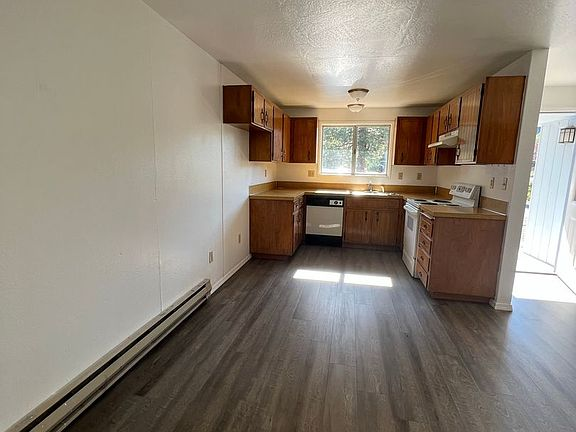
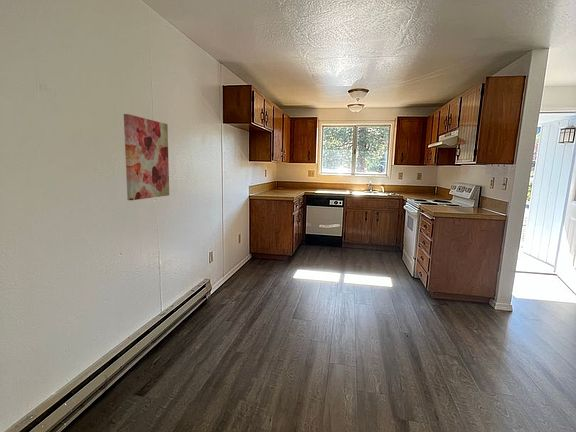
+ wall art (149, 159)
